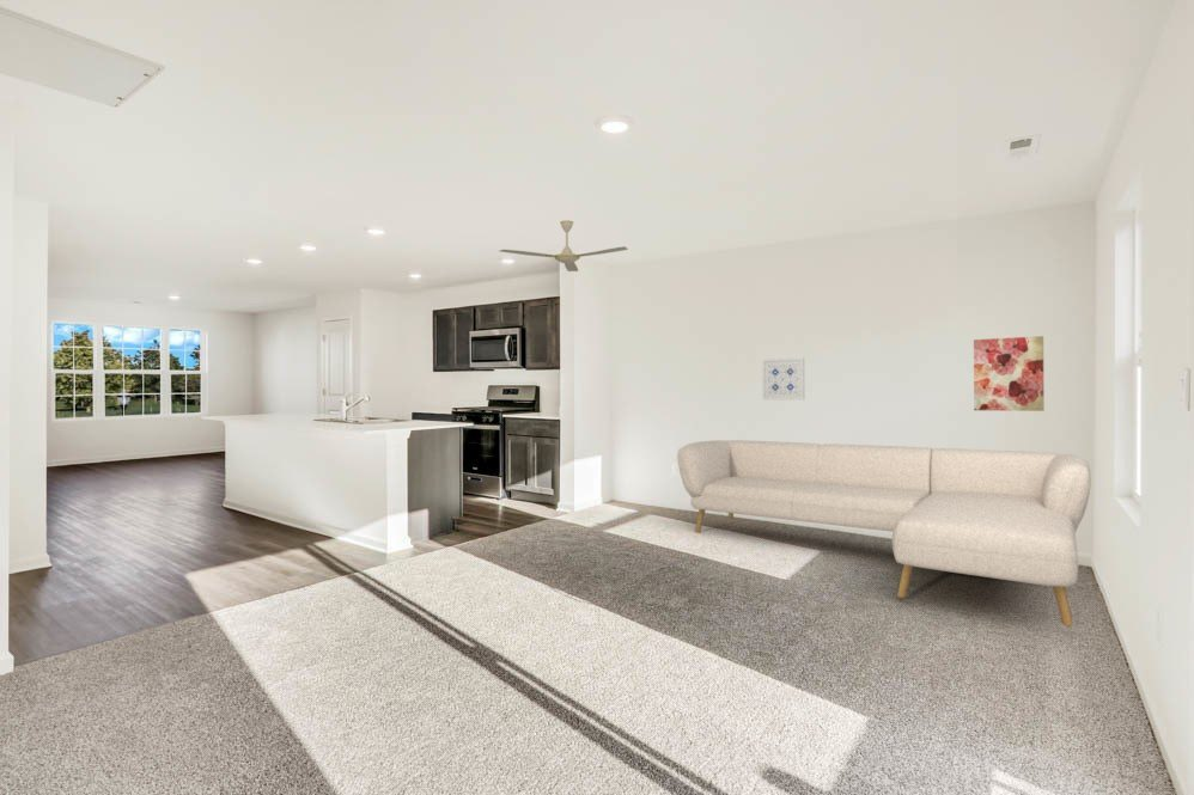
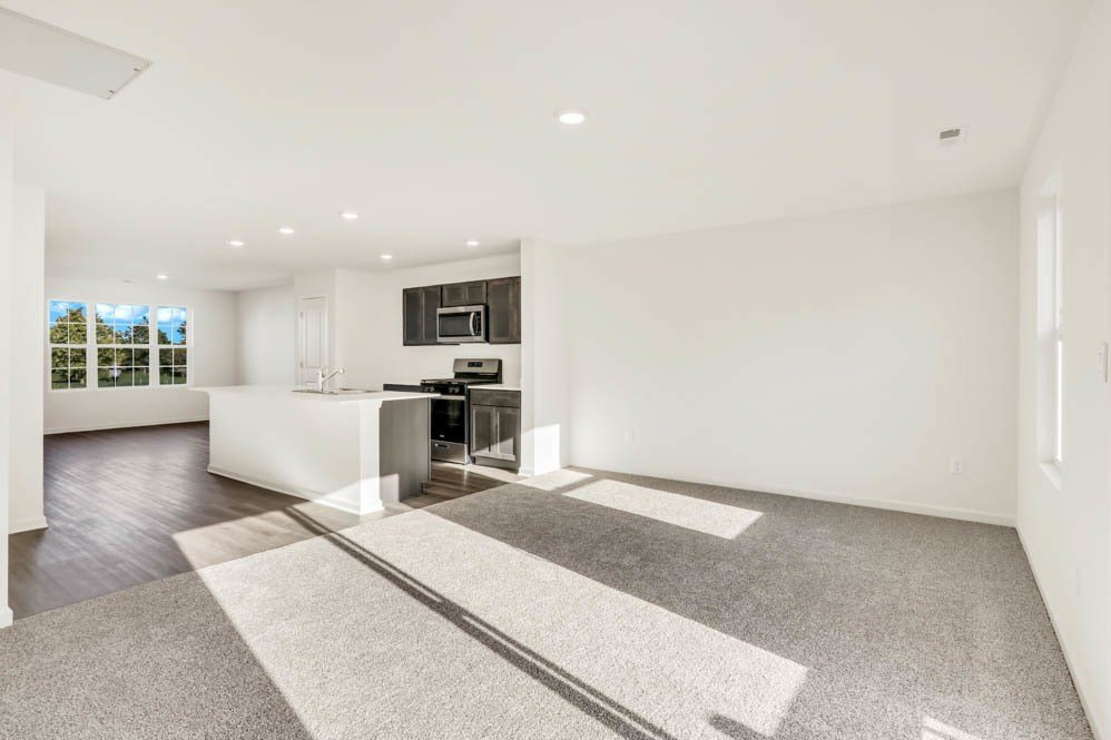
- sofa (845, 504)
- wall art (1007, 374)
- ceiling fan (565, 246)
- wall art (782, 379)
